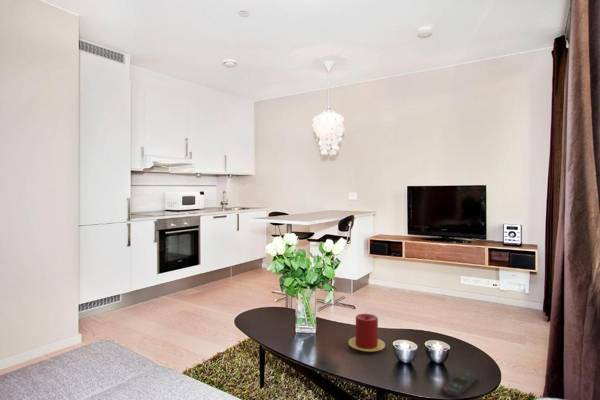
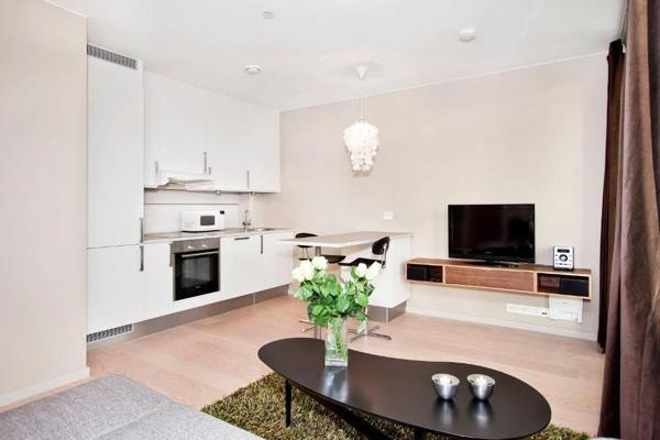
- remote control (459, 383)
- candle (366, 331)
